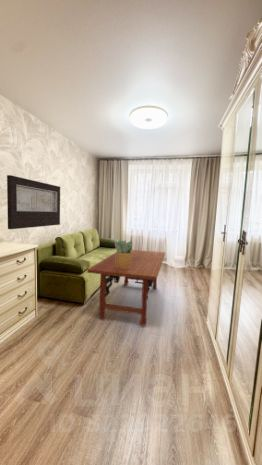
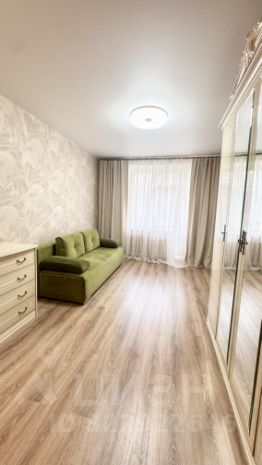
- decorative wall panel (38, 204)
- coffee table (133, 279)
- potted plant (122, 253)
